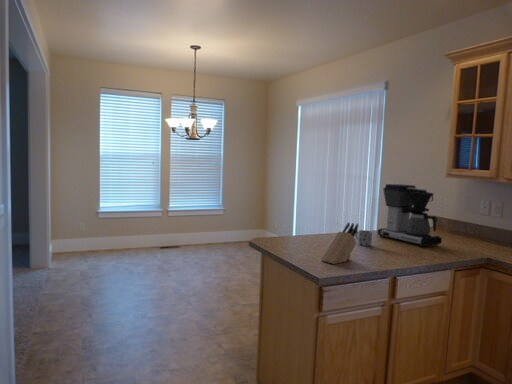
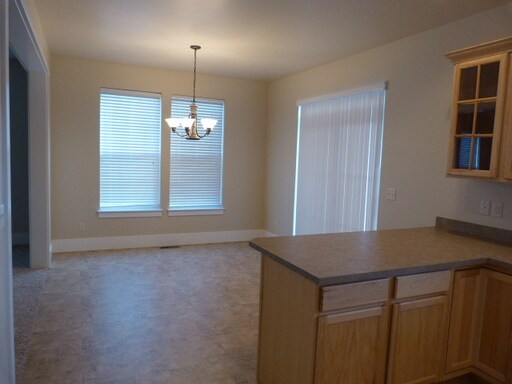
- mug (362, 237)
- coffee maker (409, 213)
- knife block (341, 241)
